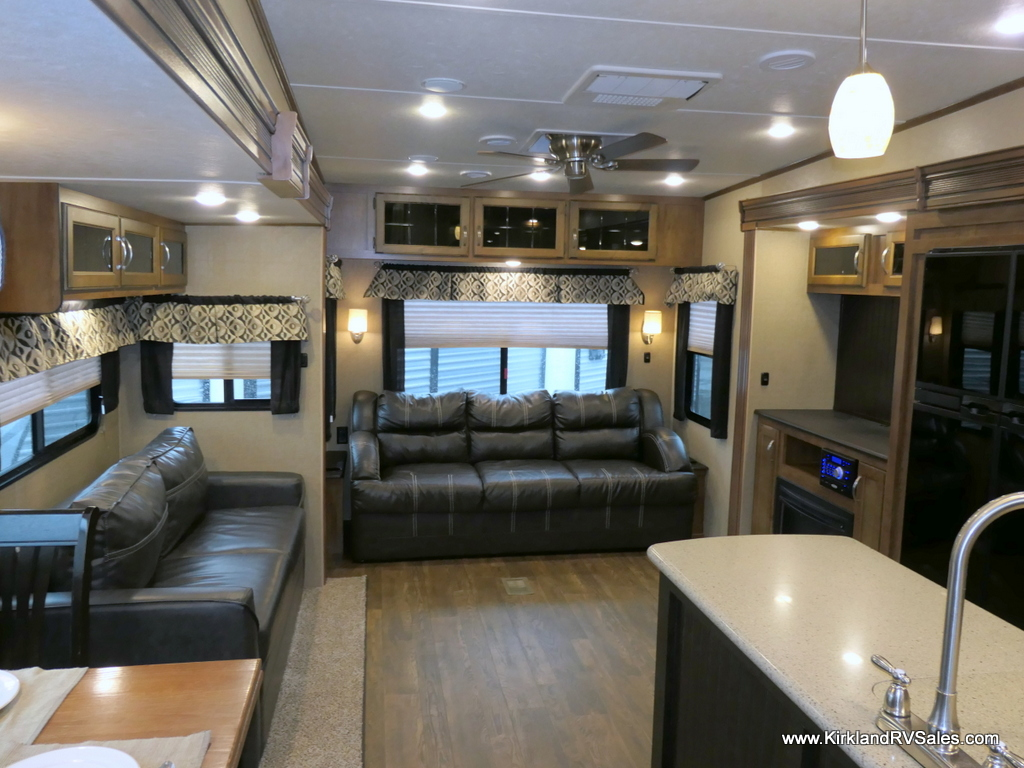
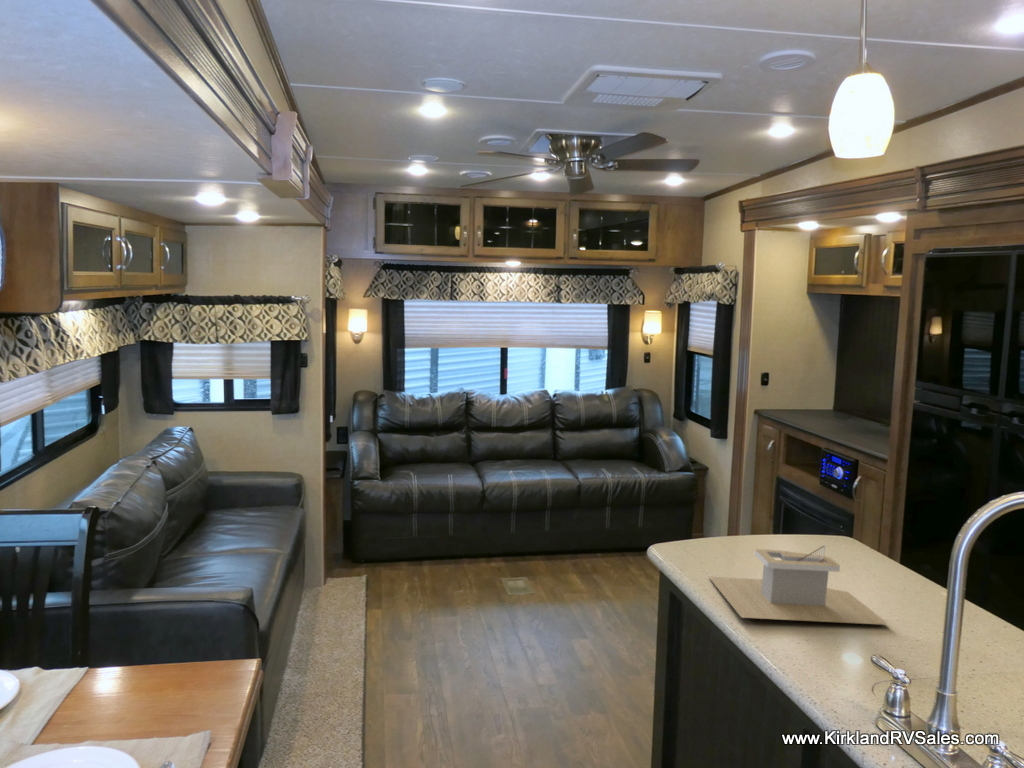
+ architectural model (794, 572)
